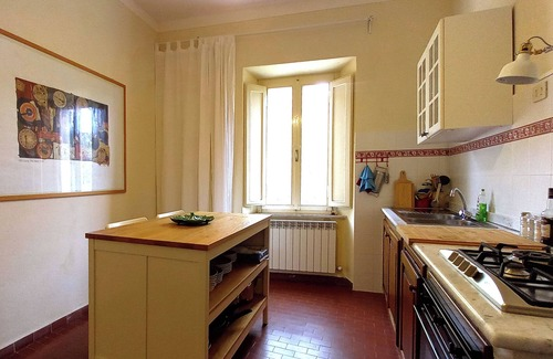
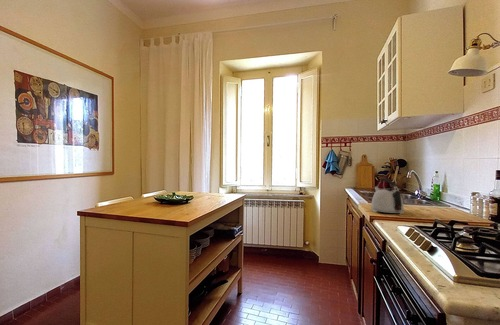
+ kettle (386, 194)
